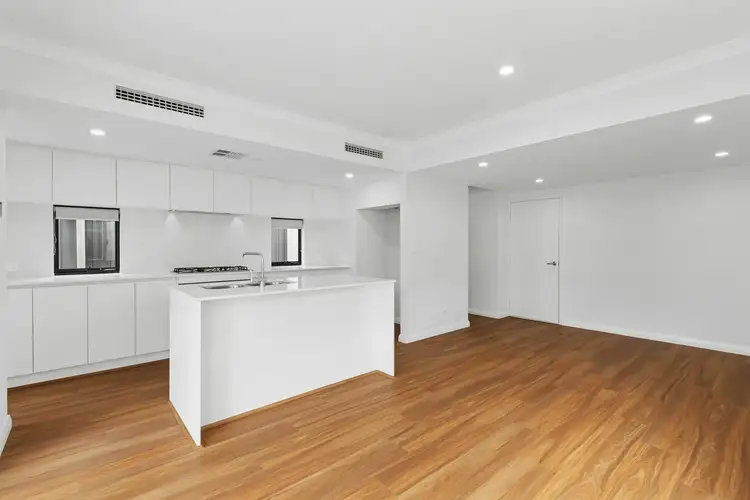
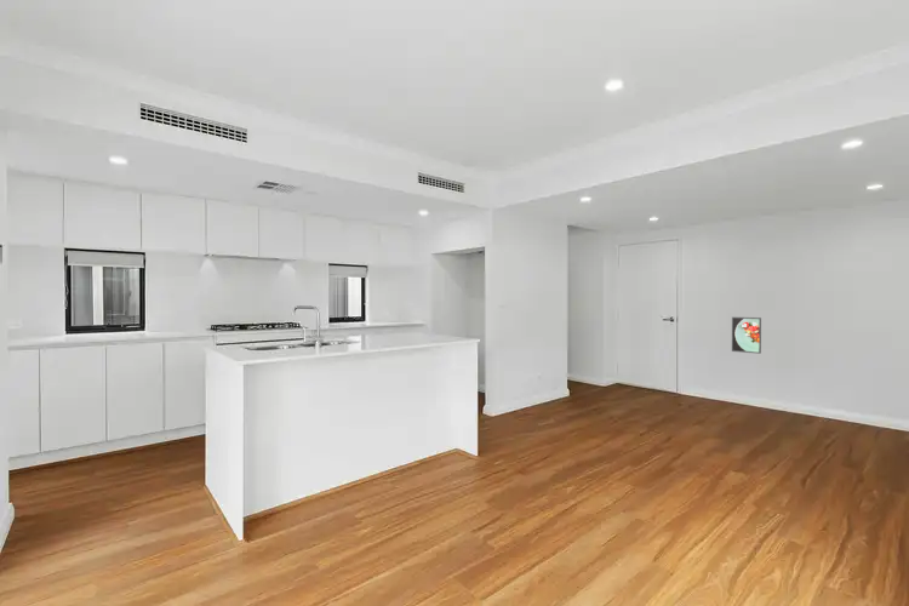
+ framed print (745, 335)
